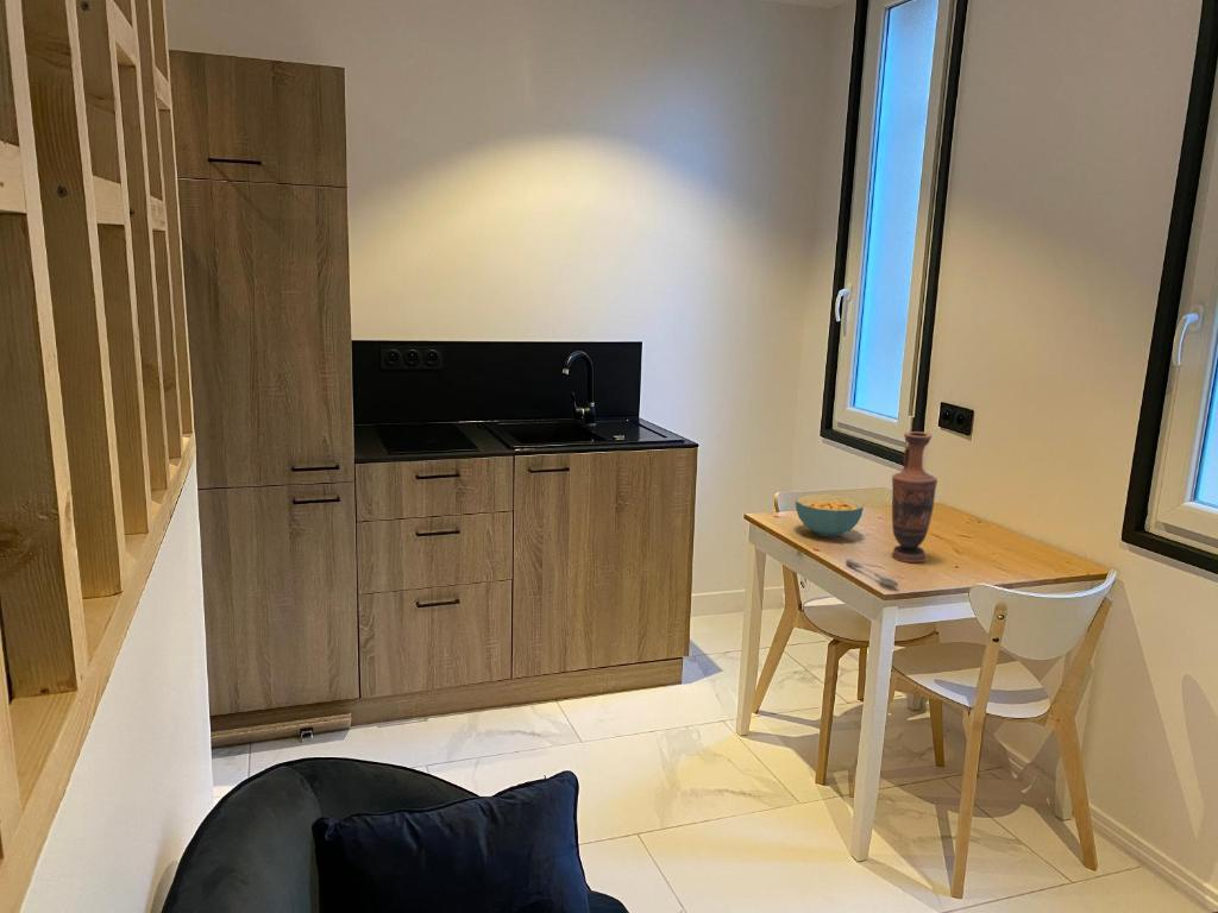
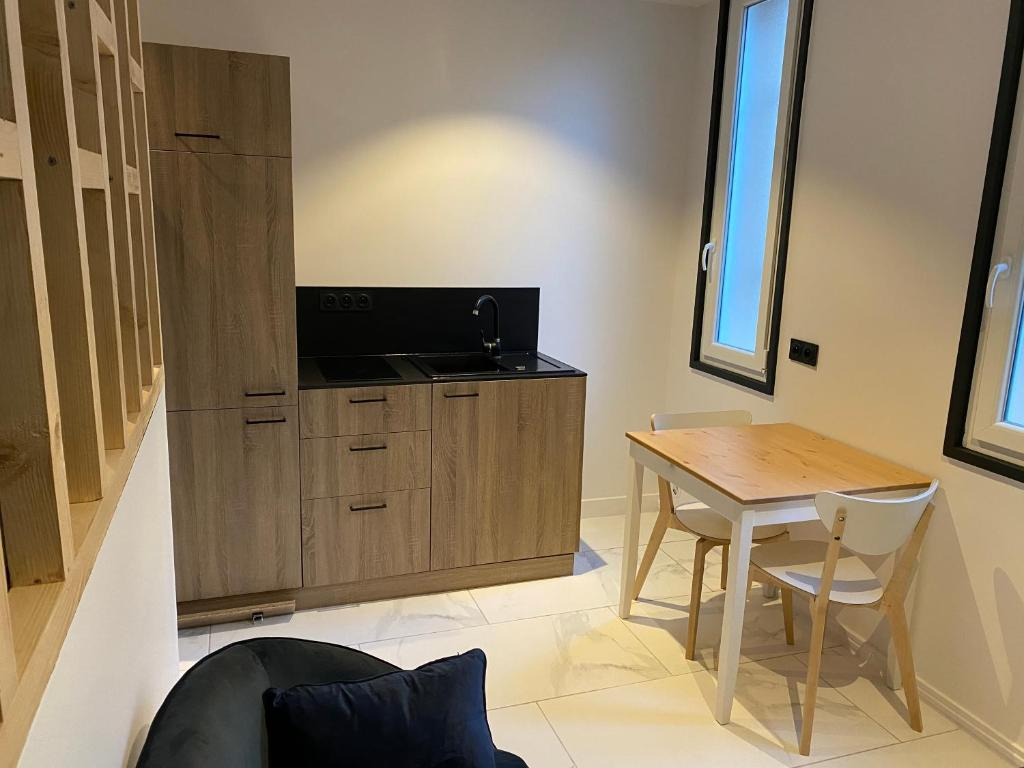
- soupspoon (871, 572)
- cereal bowl (828, 517)
- vase (912, 497)
